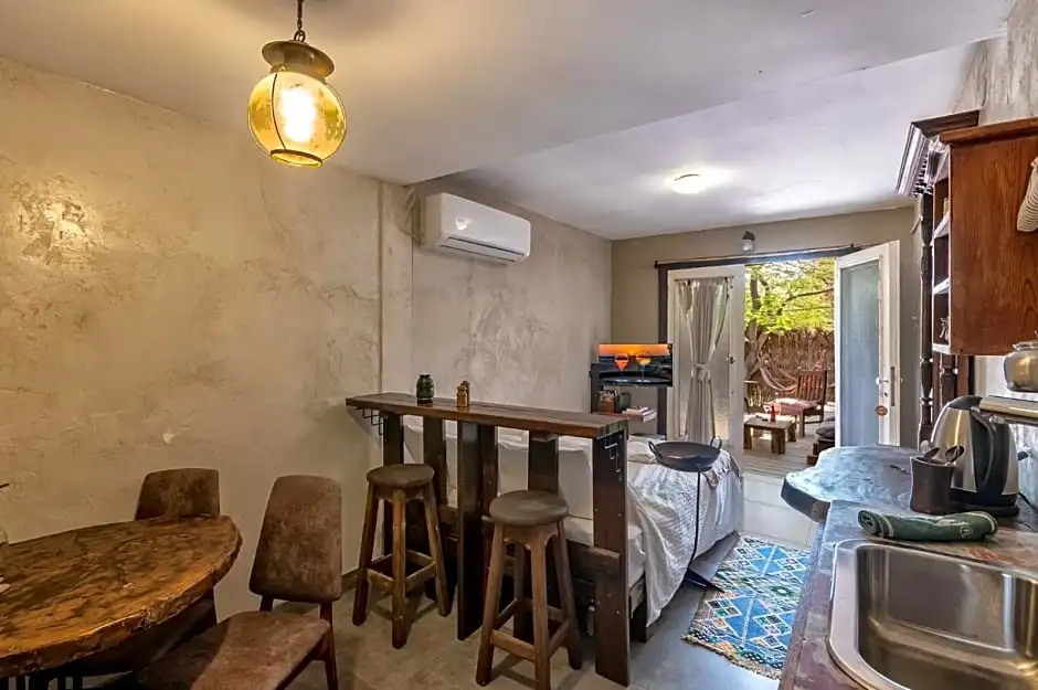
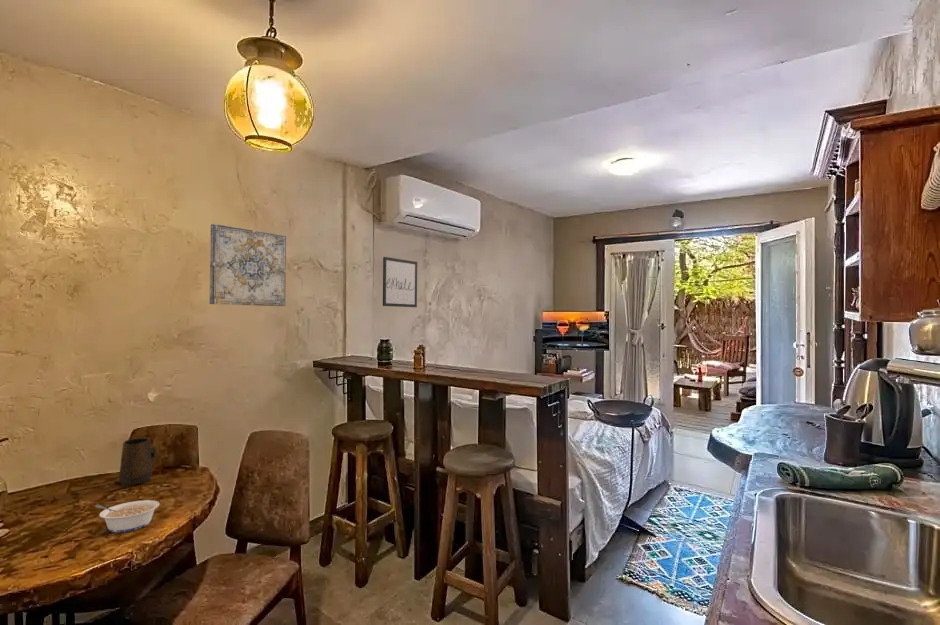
+ legume (127, 515)
+ mug (137, 461)
+ wall art (400, 283)
+ wall art (250, 267)
